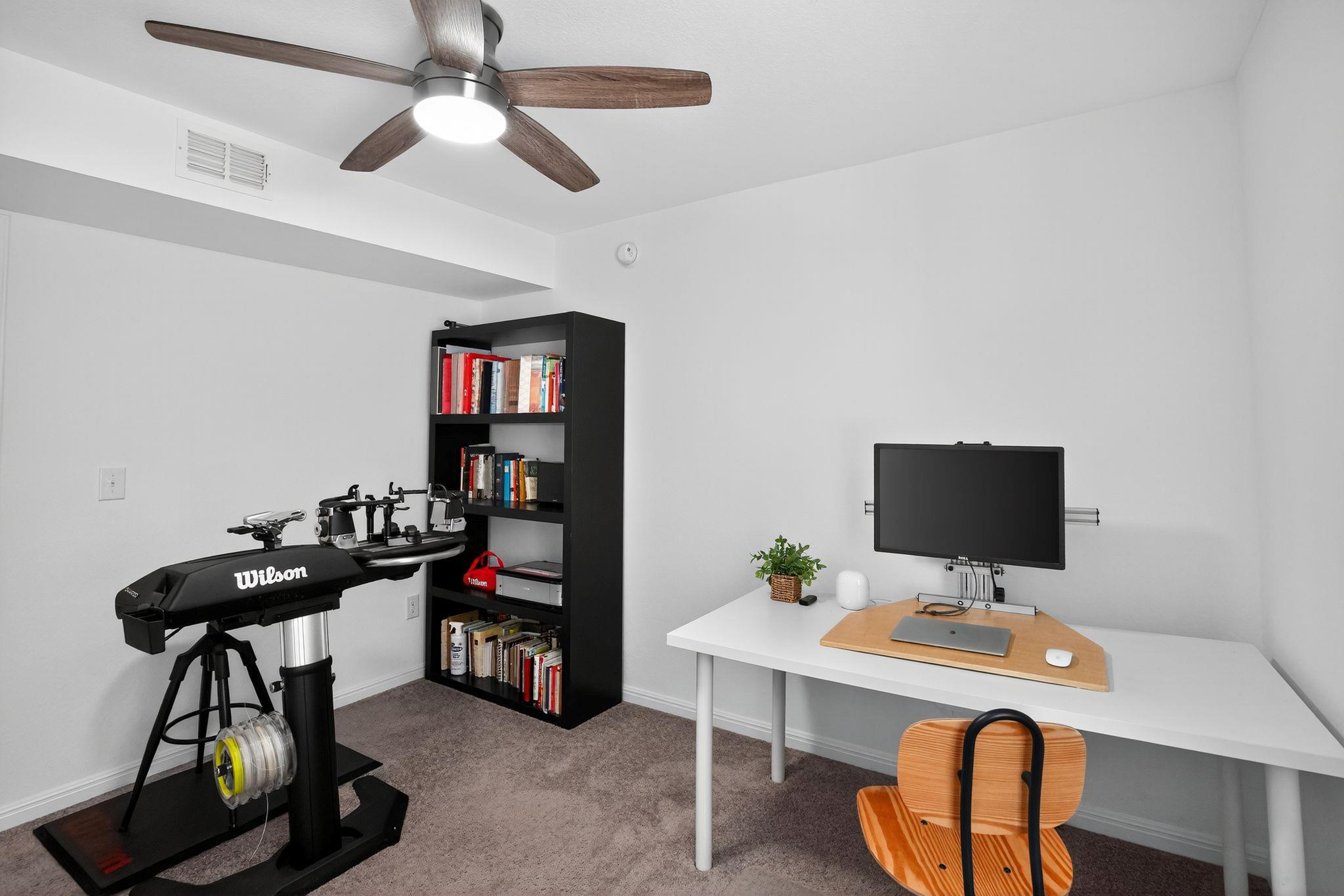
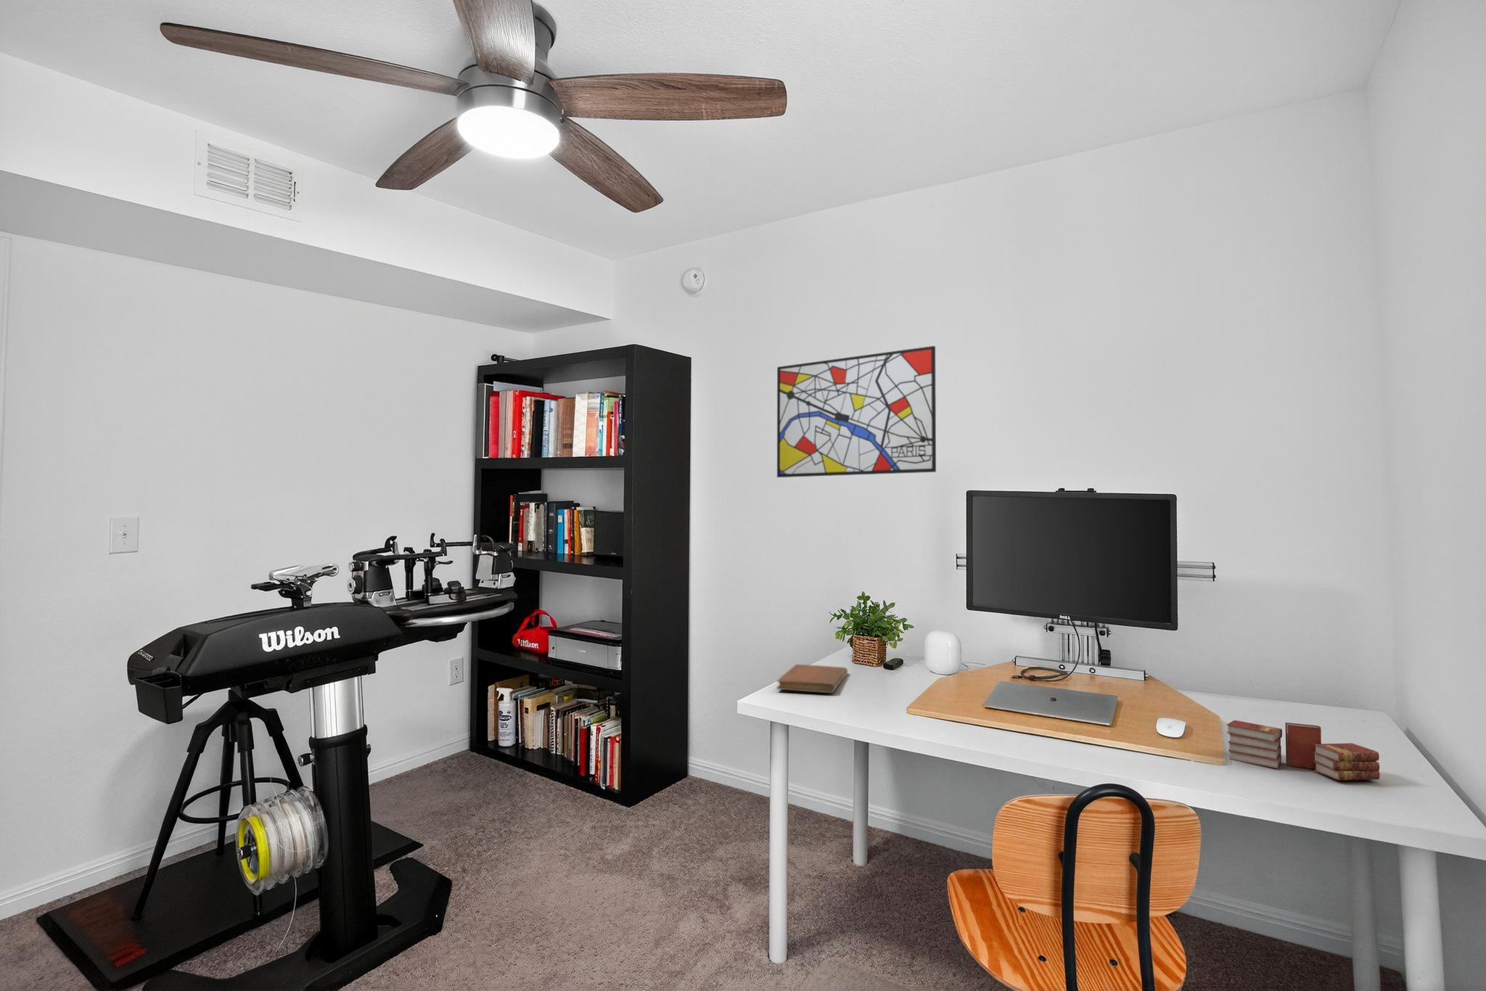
+ wall art (851, 416)
+ book (1299, 748)
+ notebook (814, 678)
